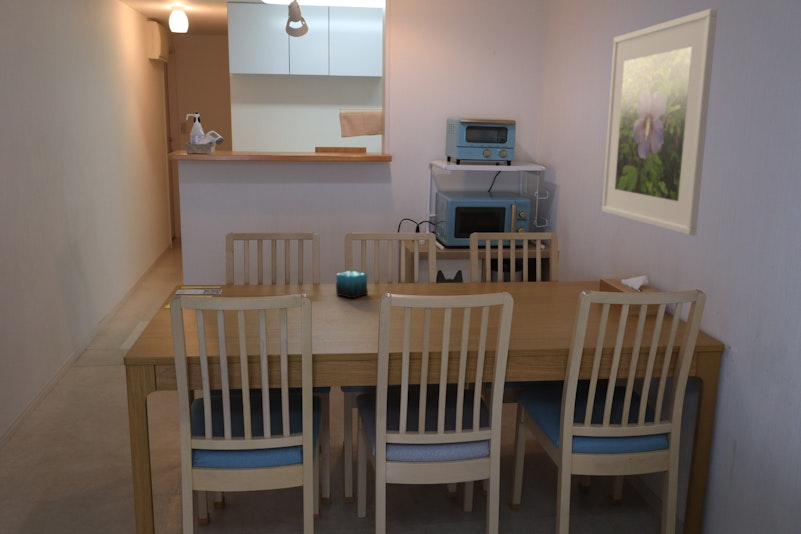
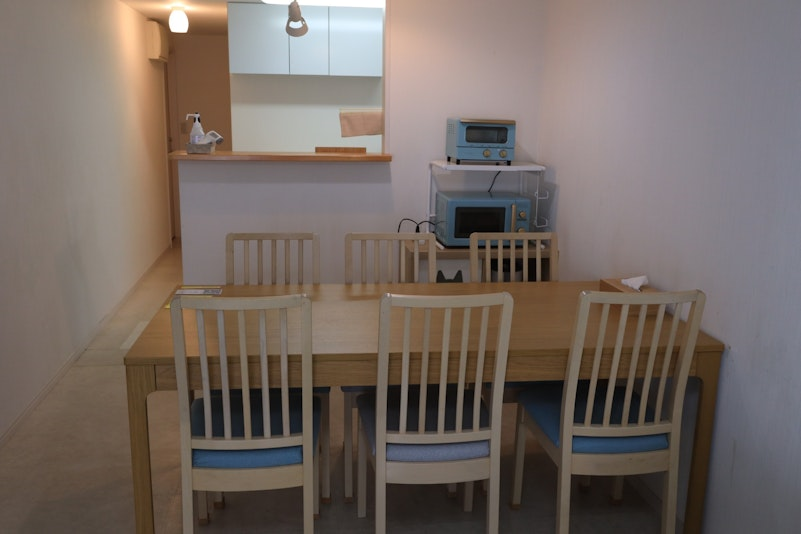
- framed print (650, 125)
- candle (351, 279)
